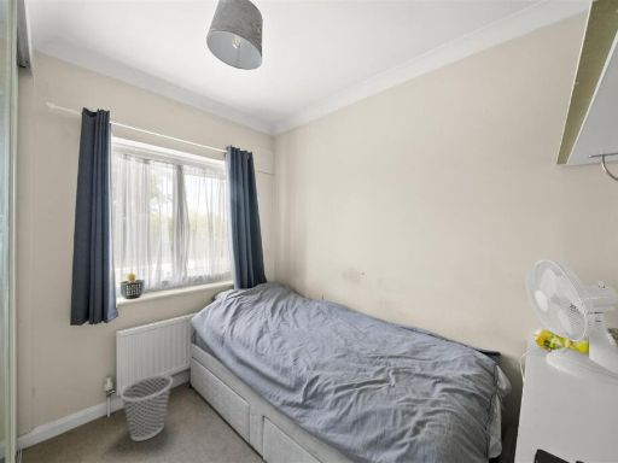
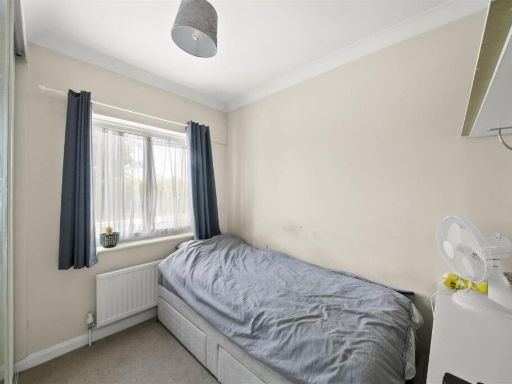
- wastebasket (147, 408)
